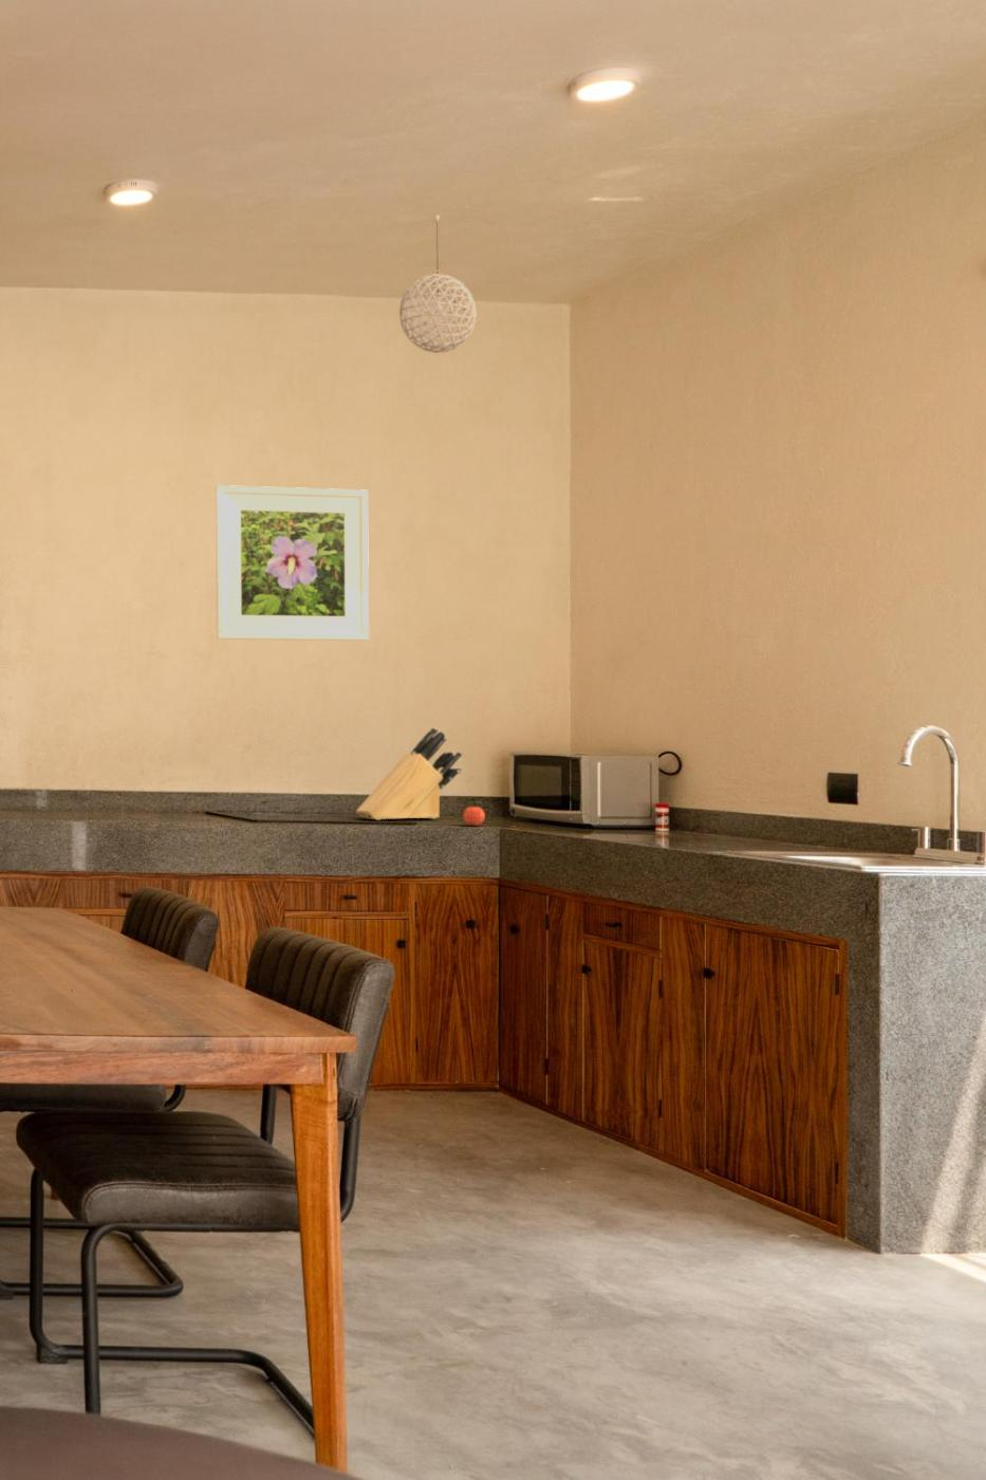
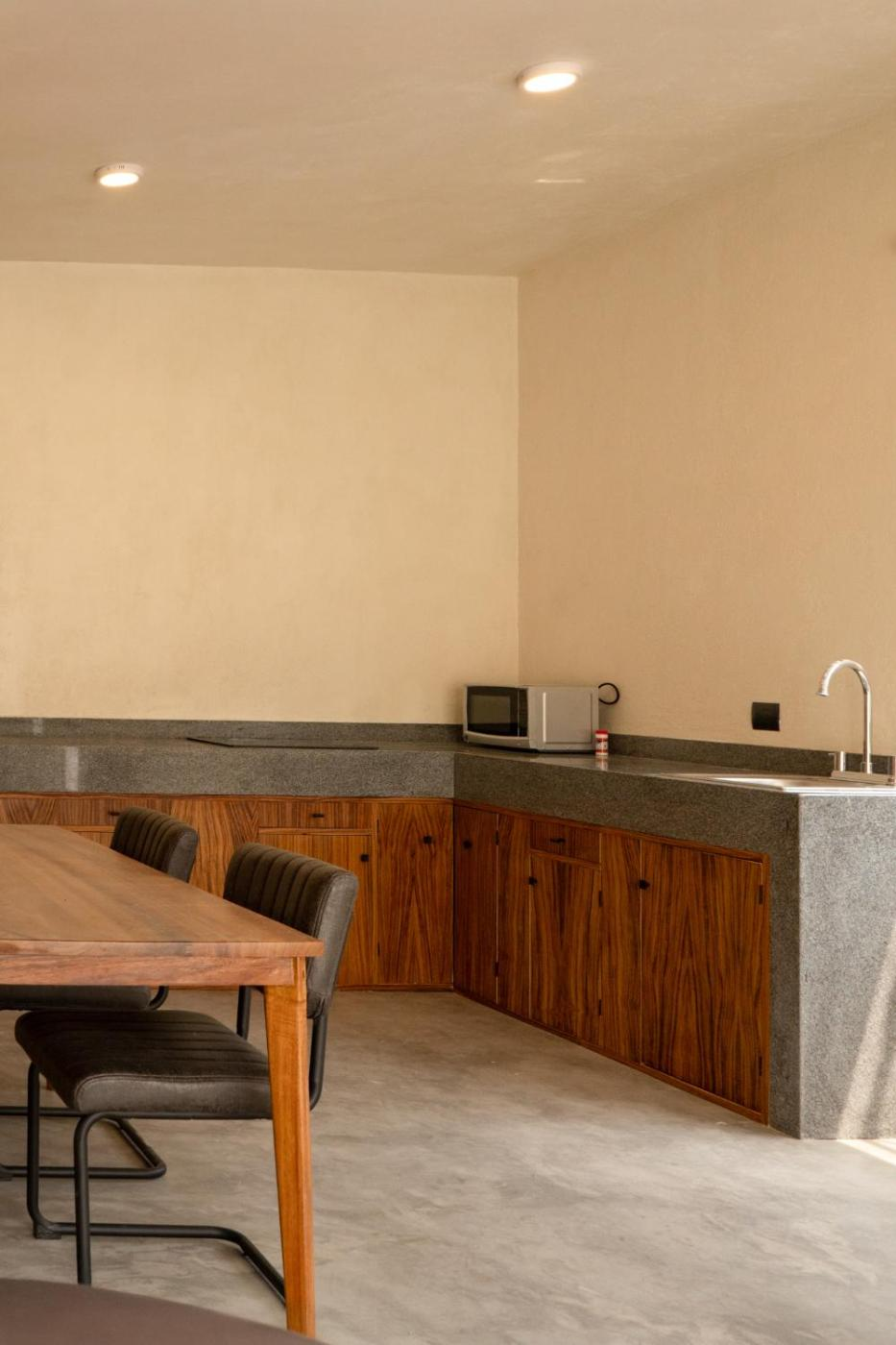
- pendant light (437, 283)
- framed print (293, 563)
- apple (473, 812)
- knife block (410, 772)
